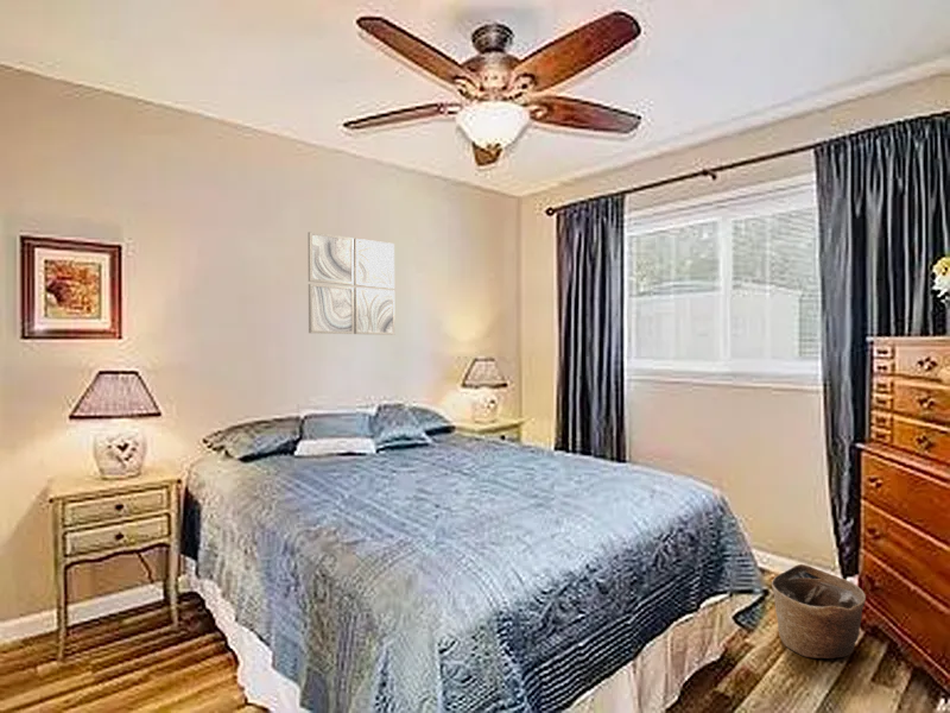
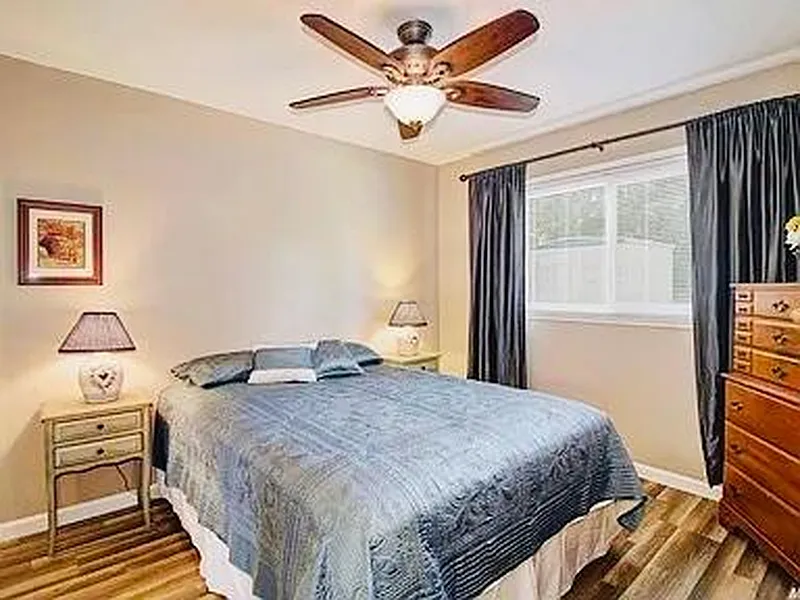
- wall art (353, 284)
- basket (817, 613)
